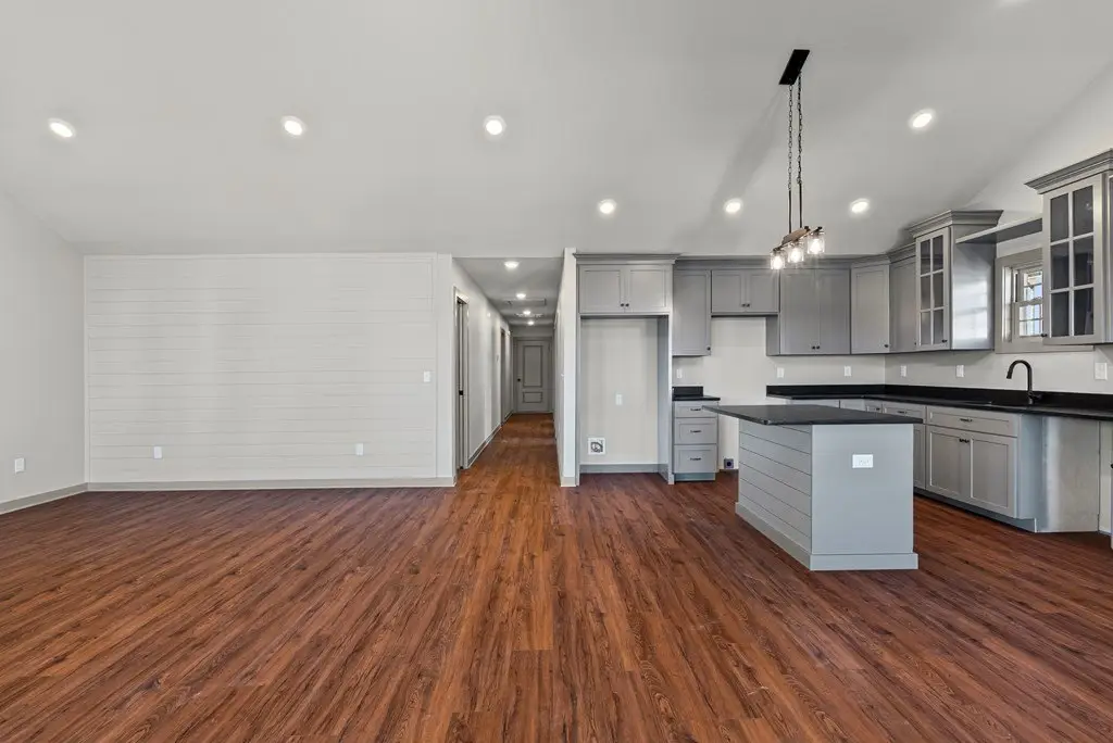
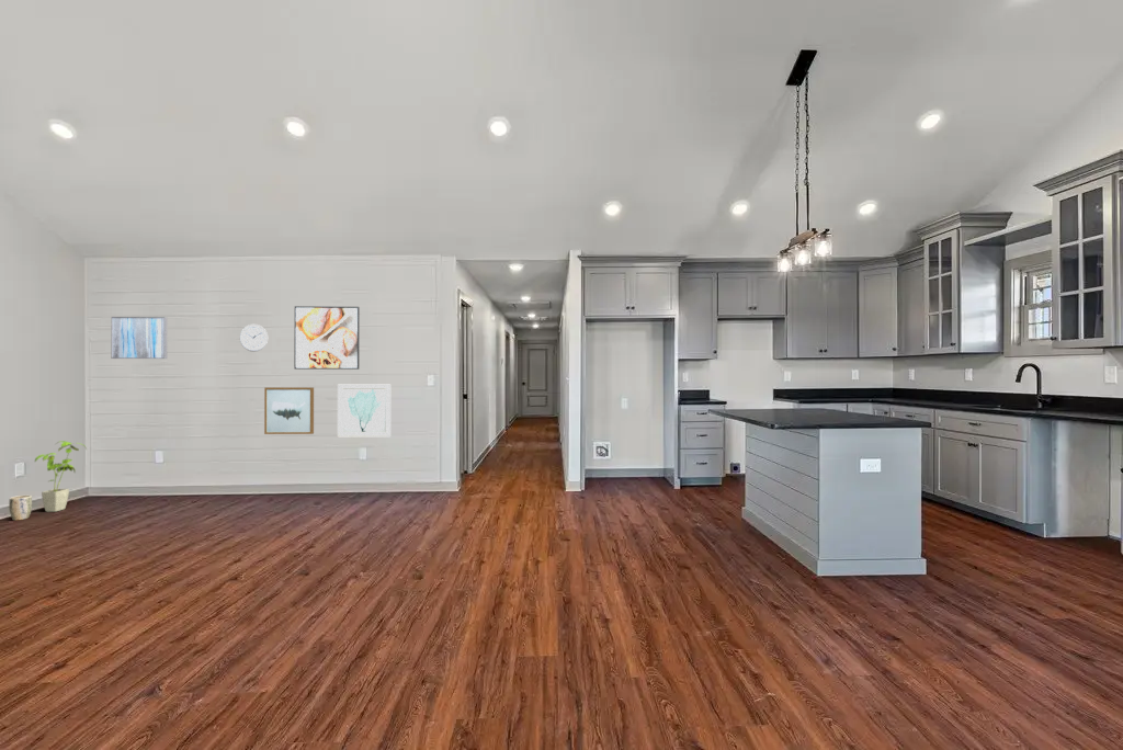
+ wall art (139, 338)
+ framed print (327, 338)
+ house plant (61, 475)
+ plant pot (20, 508)
+ wall art (364, 410)
+ wall clock (253, 338)
+ wall art (288, 410)
